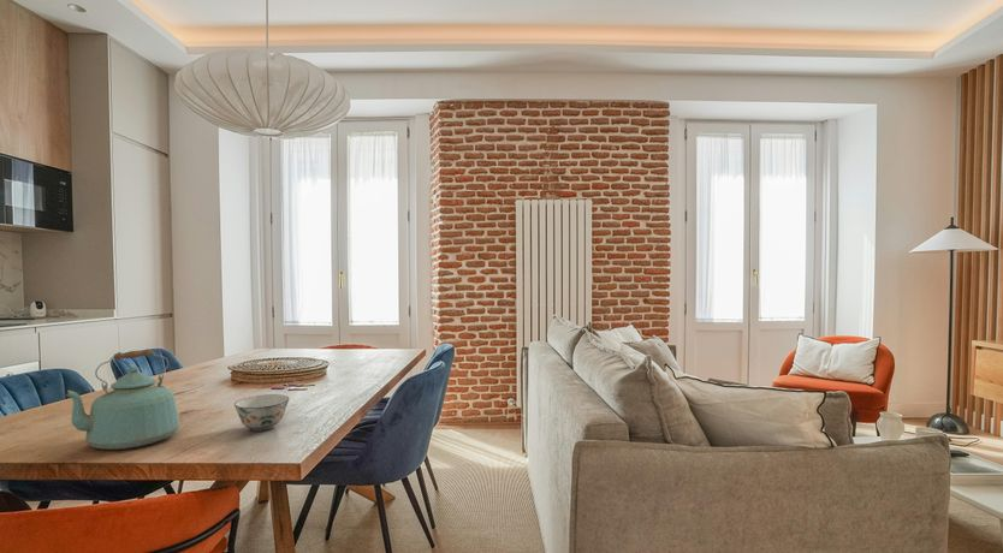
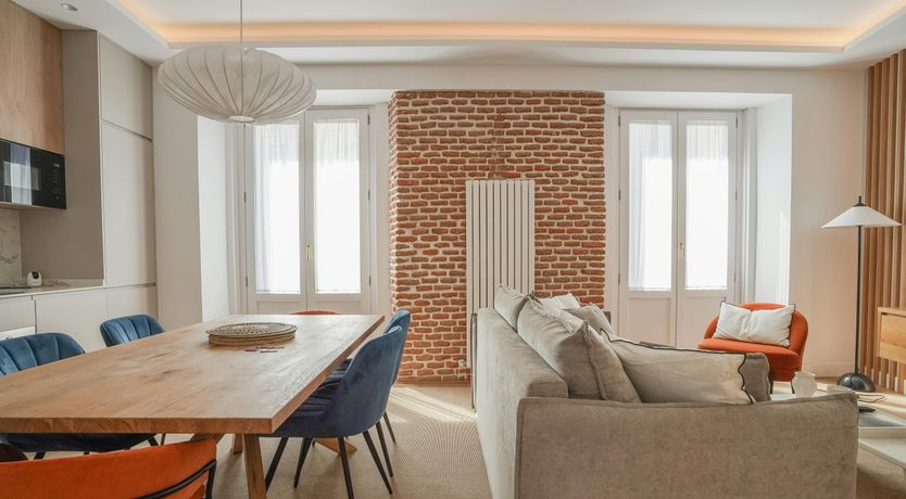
- kettle (124, 396)
- soup bowl (262, 414)
